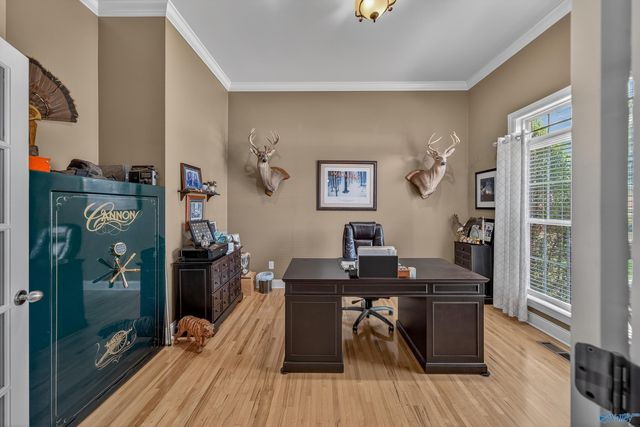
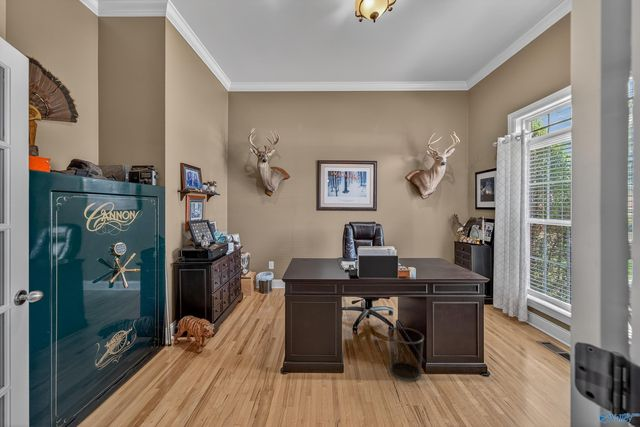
+ waste bin (405, 352)
